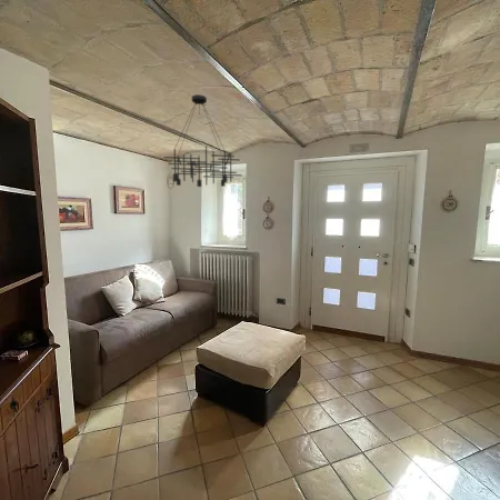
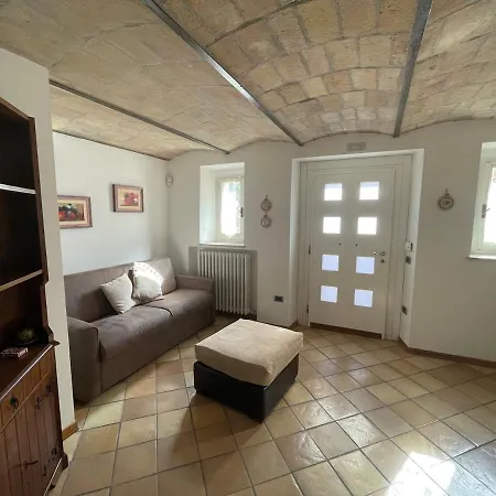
- chandelier (206, 147)
